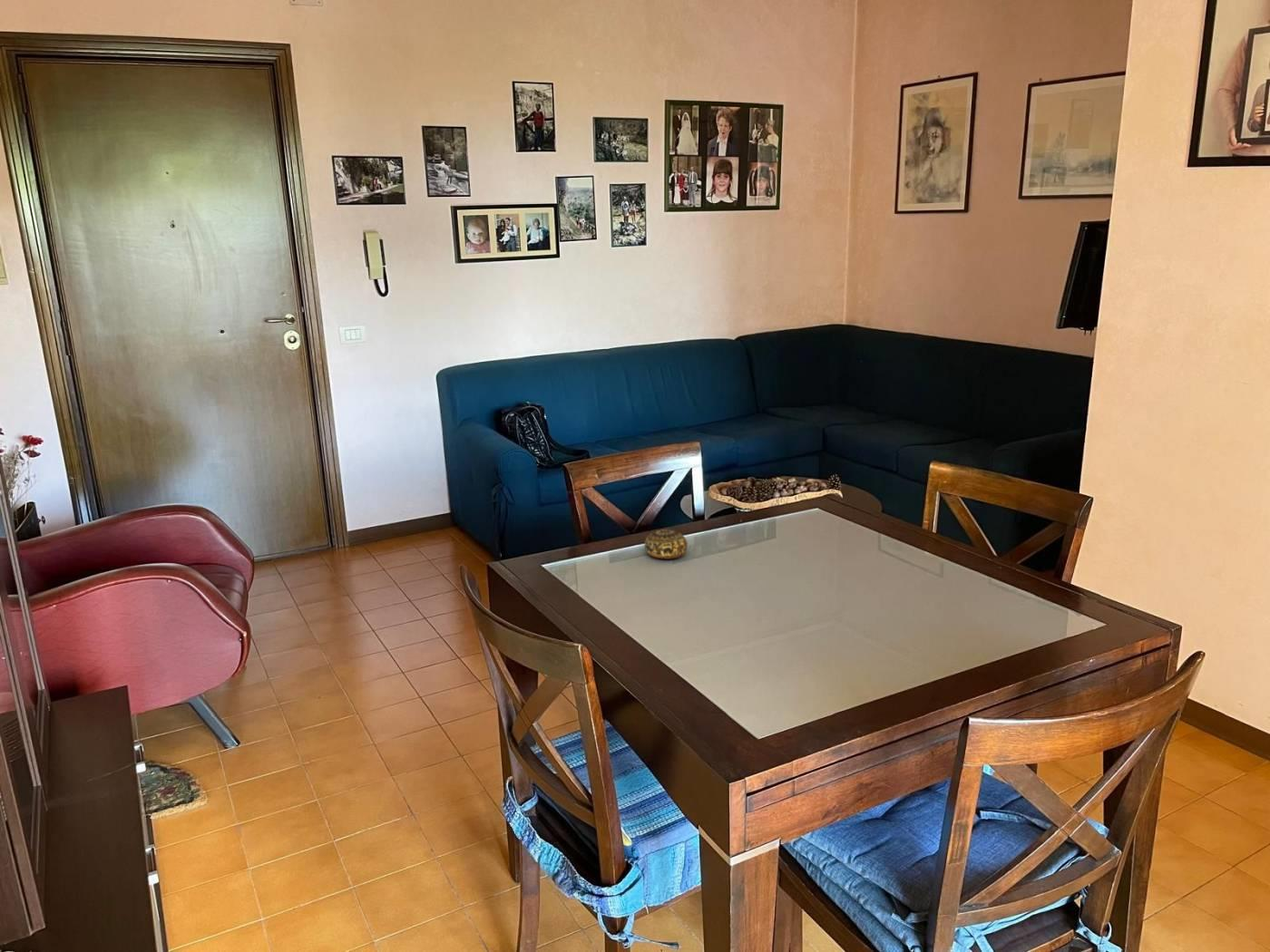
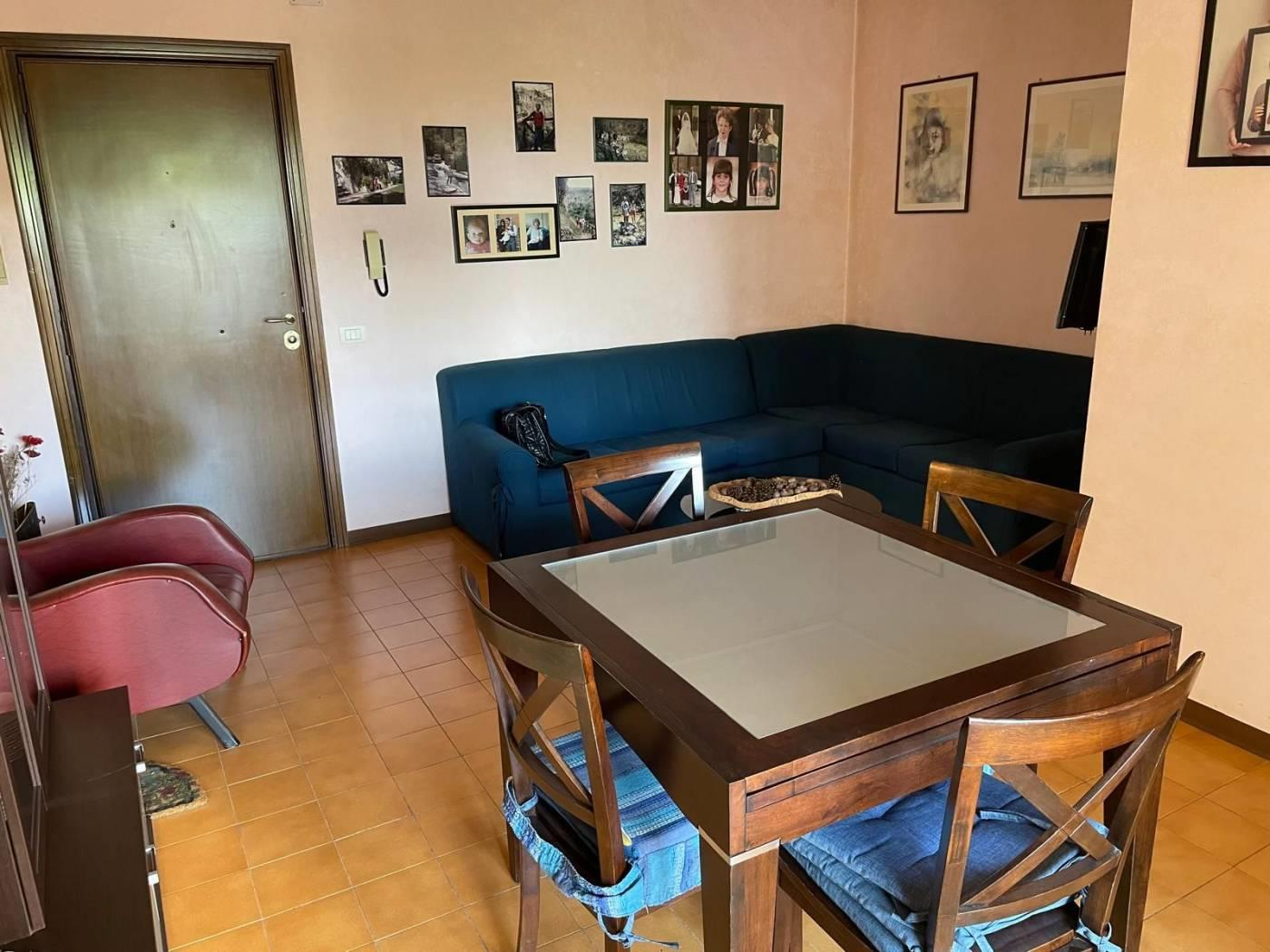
- decorative ball (666, 543)
